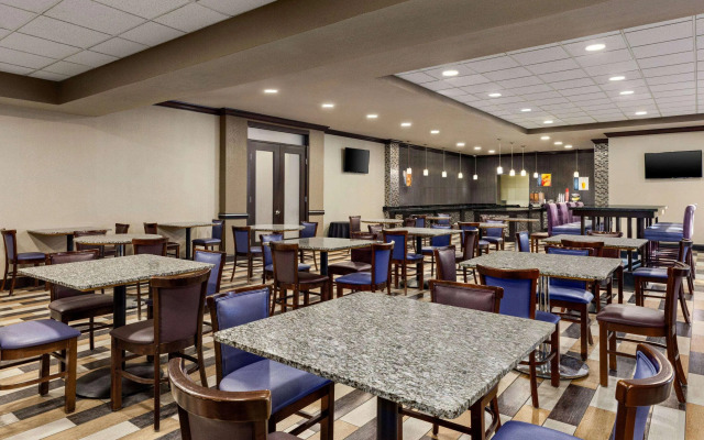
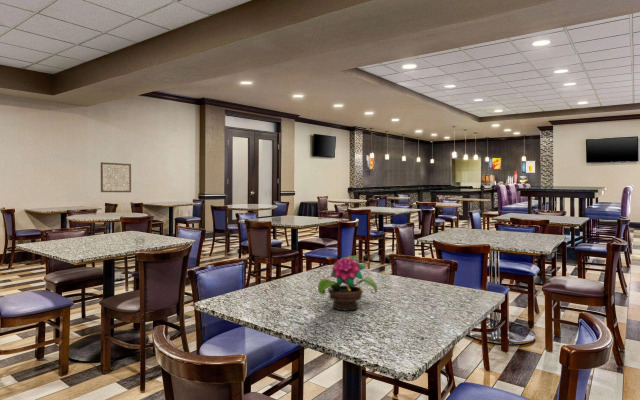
+ potted flower (346, 280)
+ wall art (115, 178)
